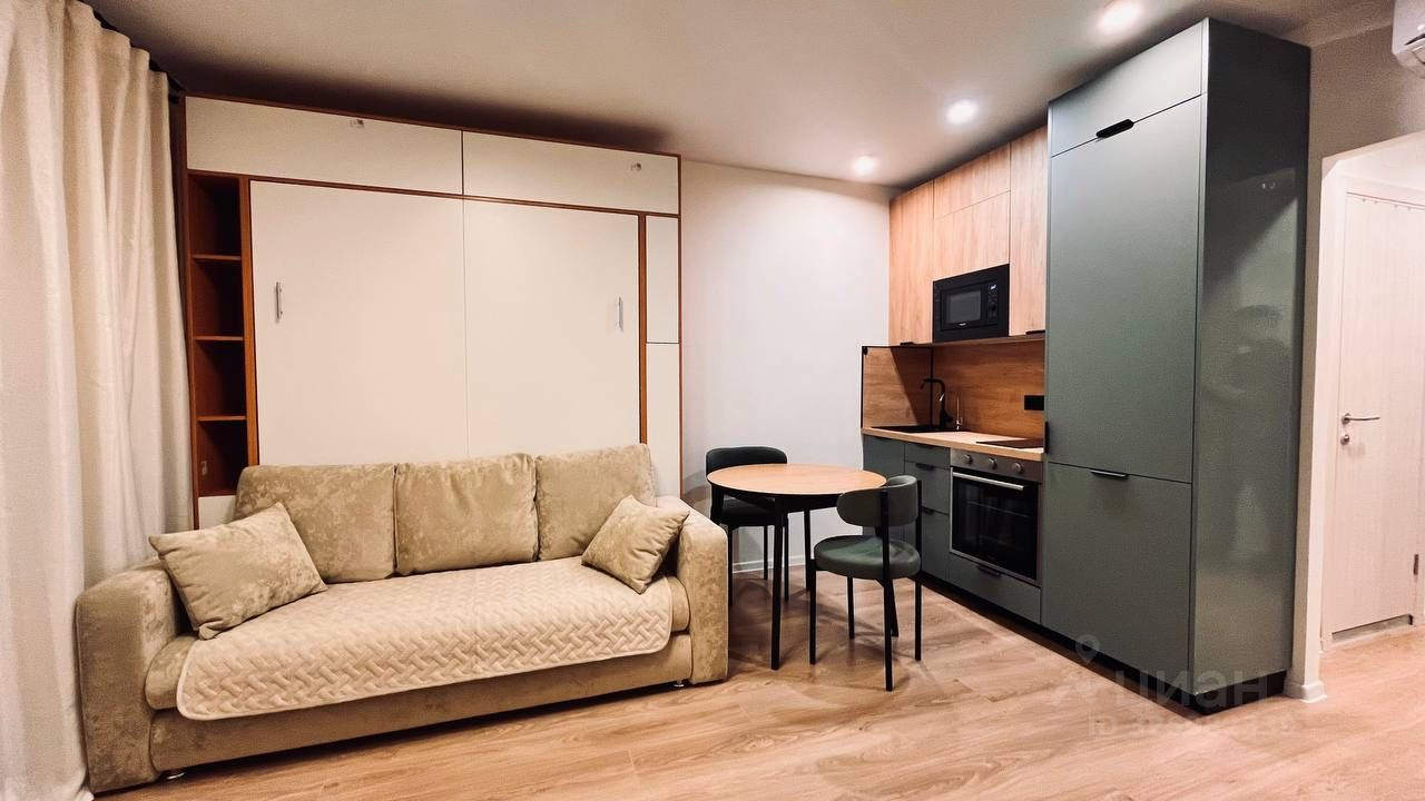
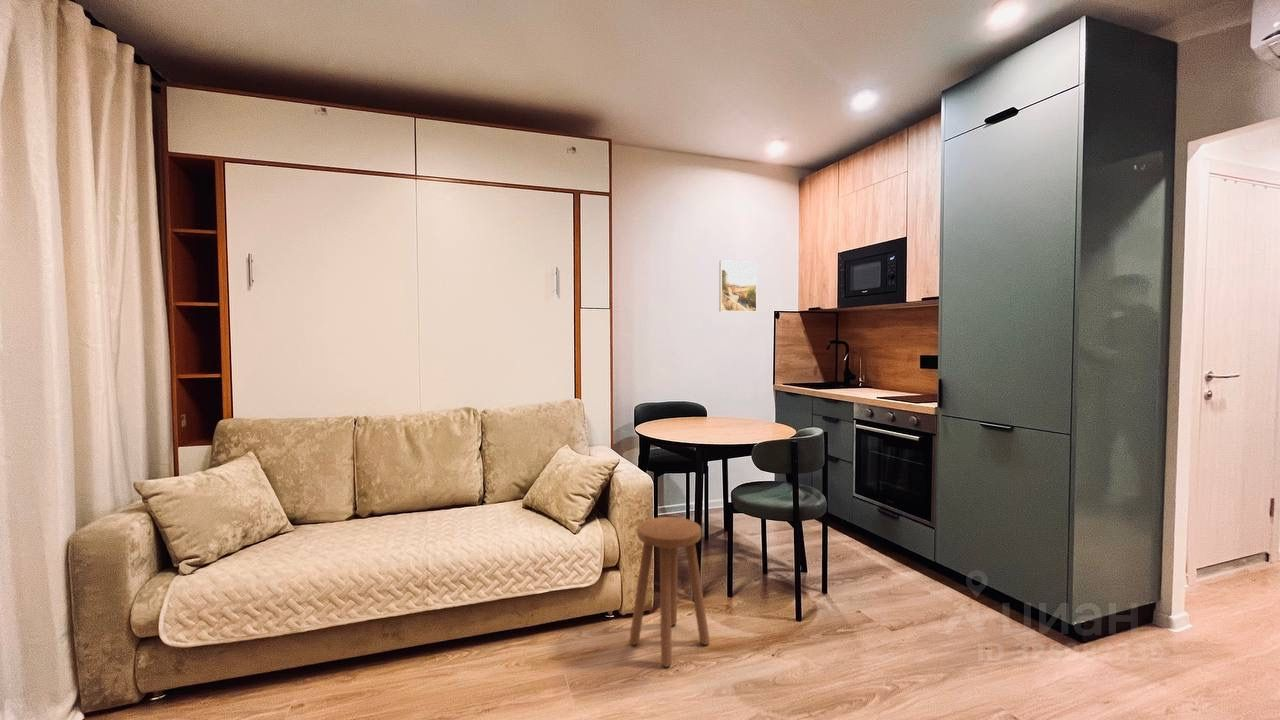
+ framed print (738, 286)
+ stool (669, 585)
